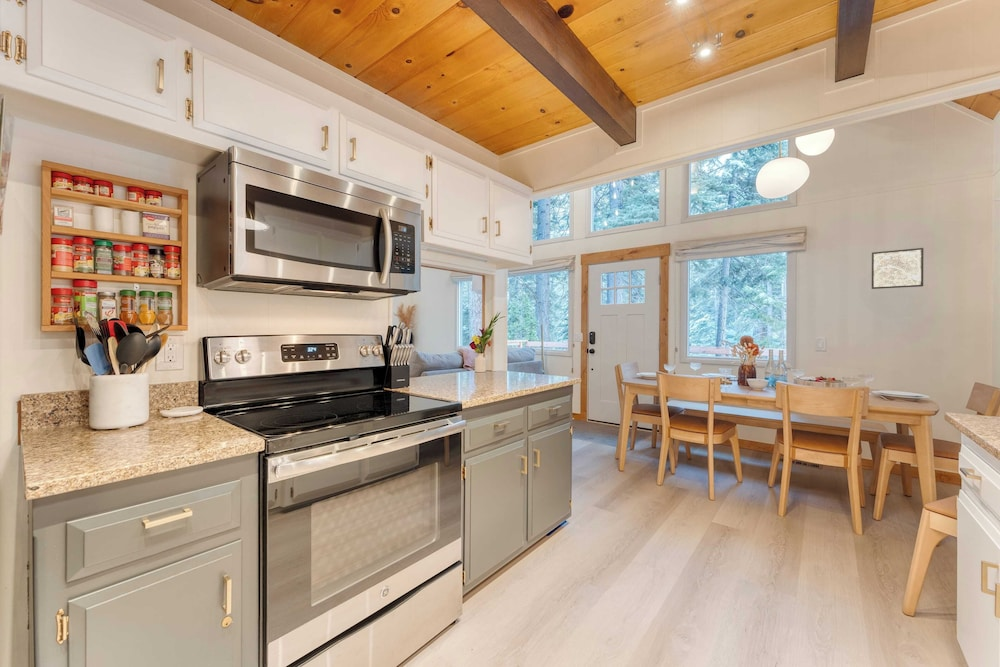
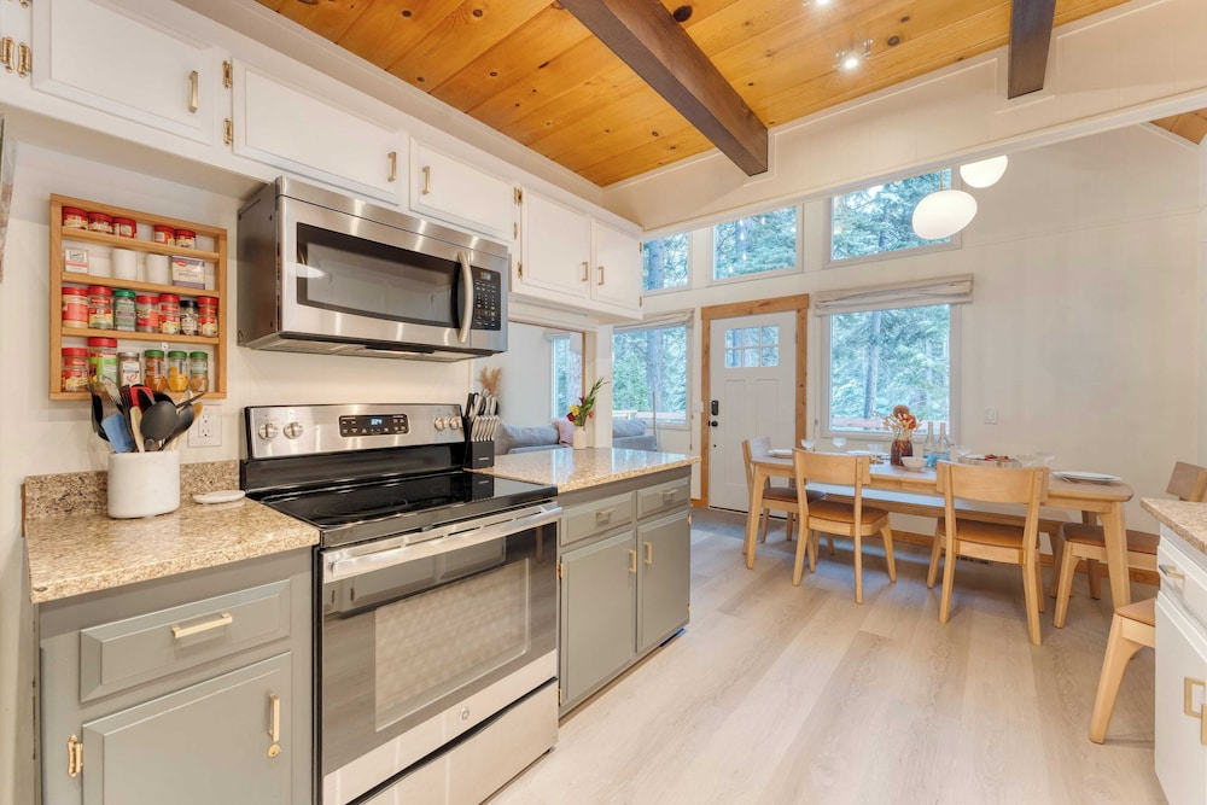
- wall art (896, 269)
